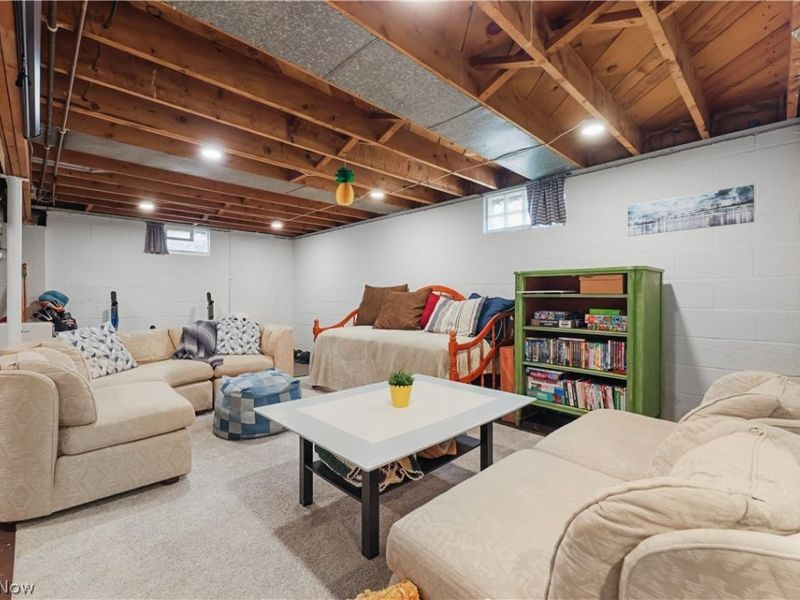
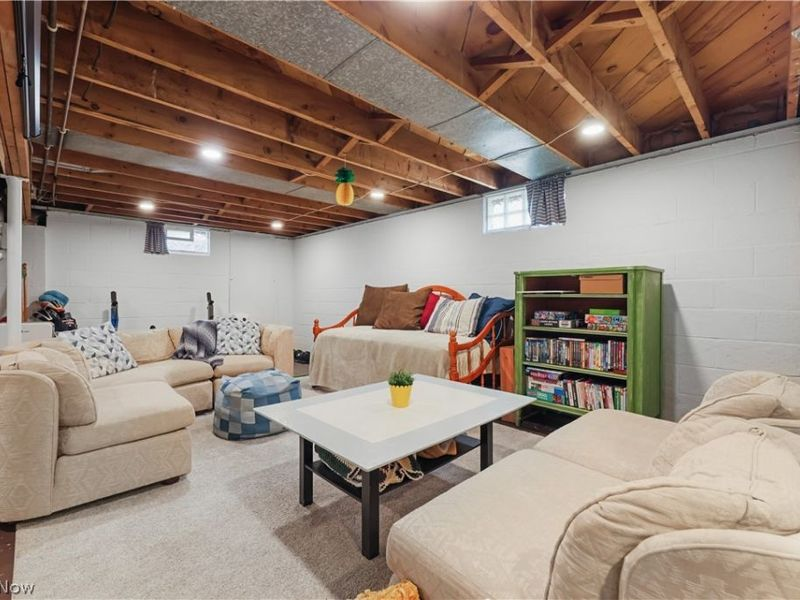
- wall art (685, 213)
